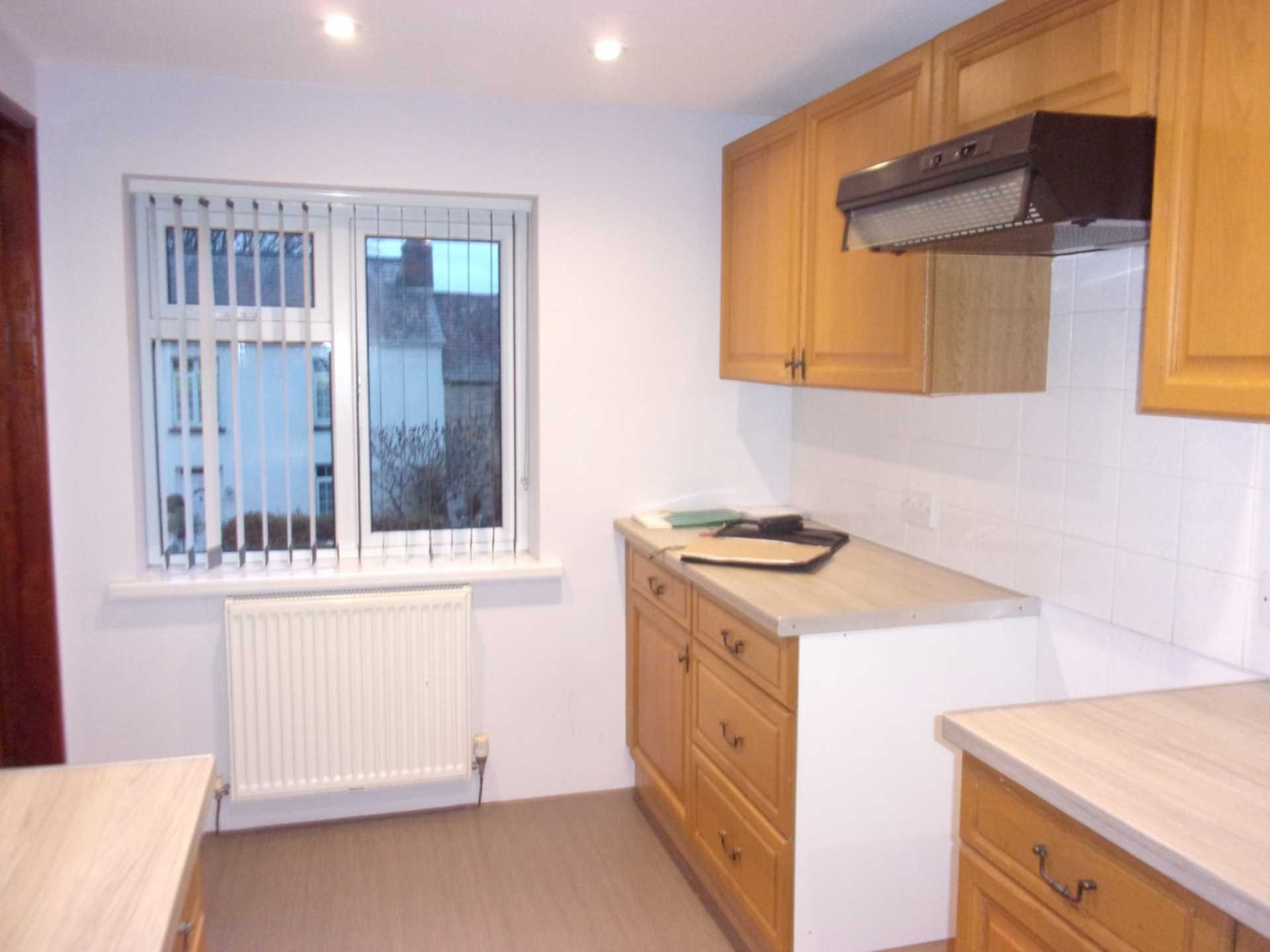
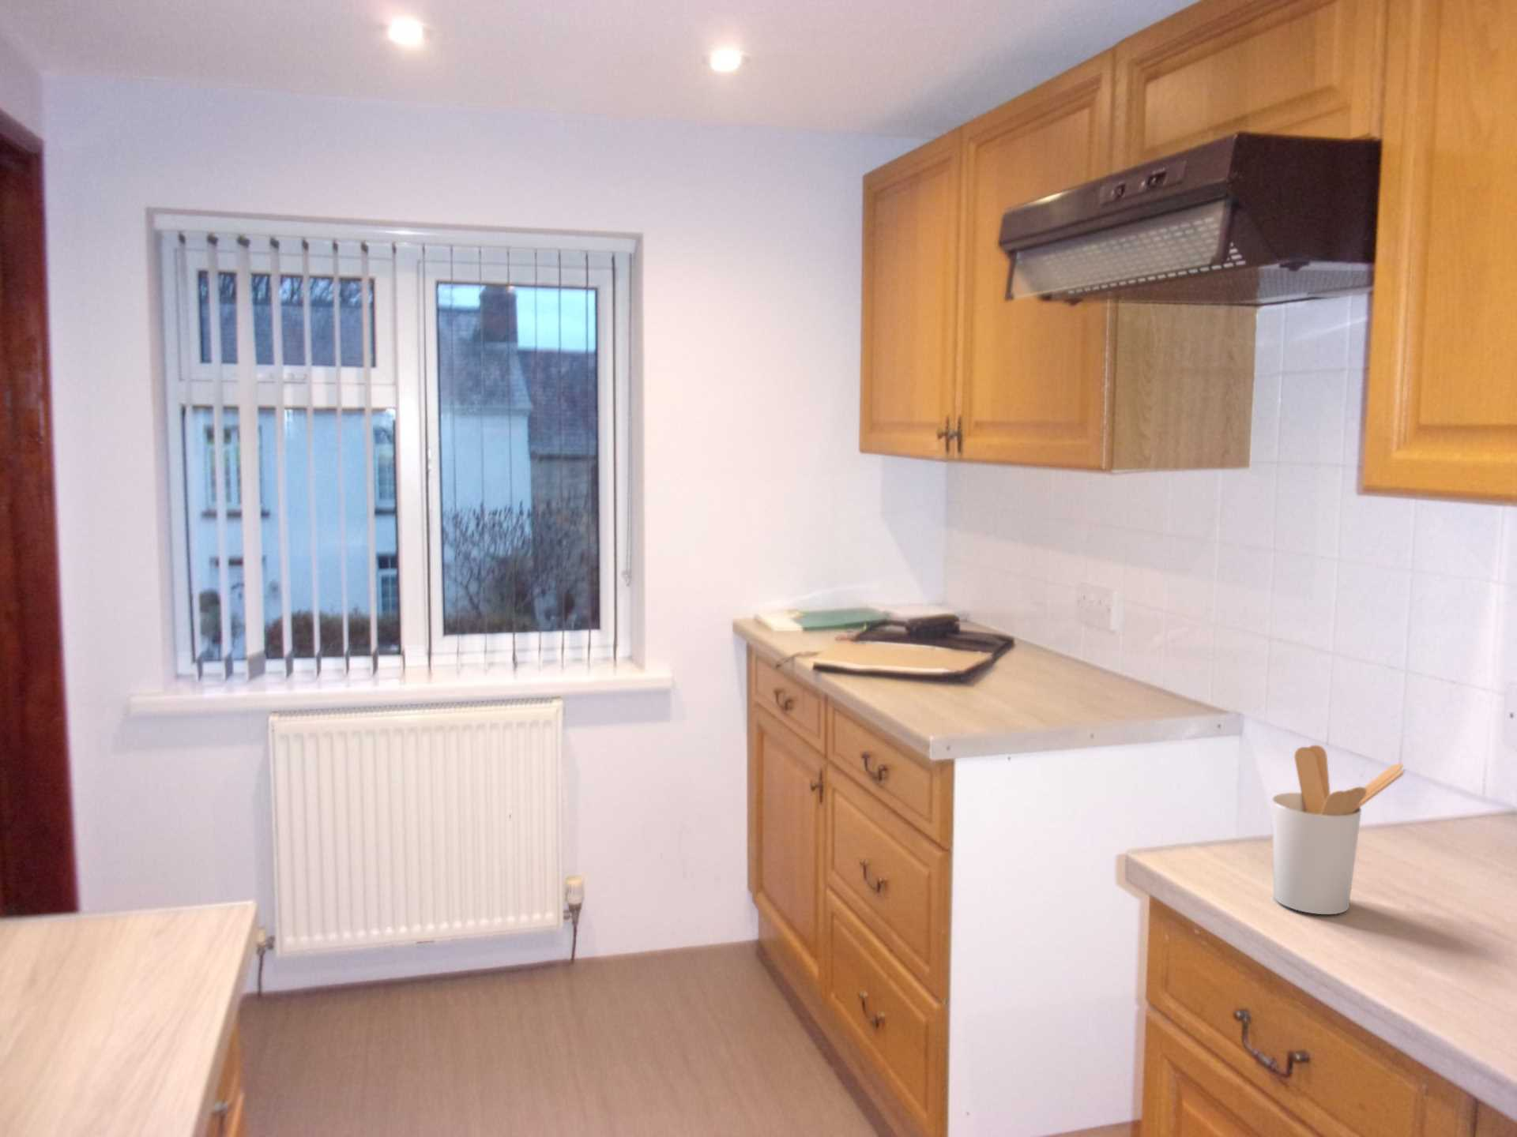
+ utensil holder (1338, 830)
